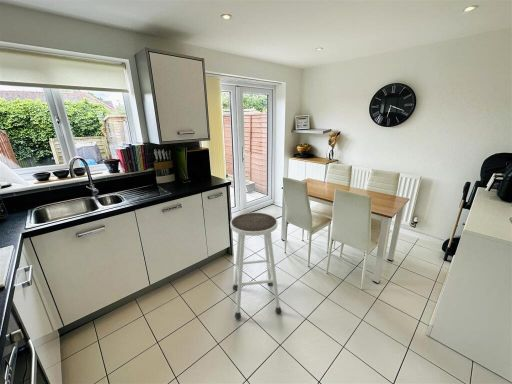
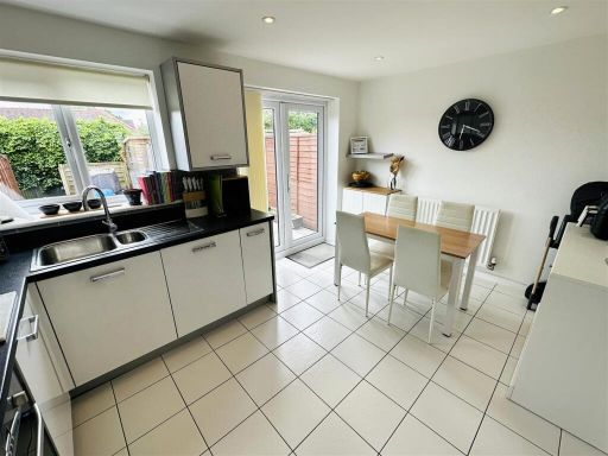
- stool (254, 262)
